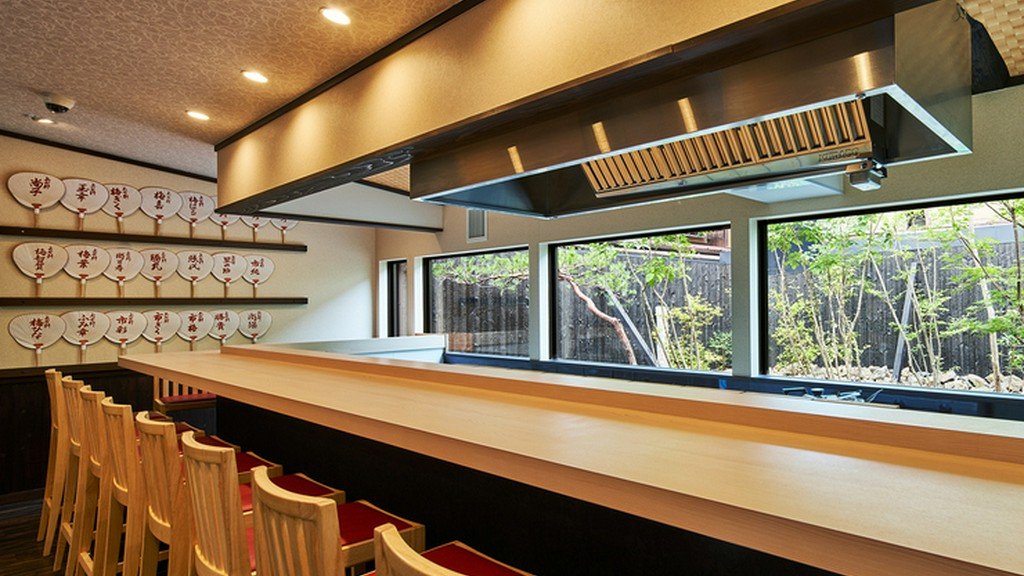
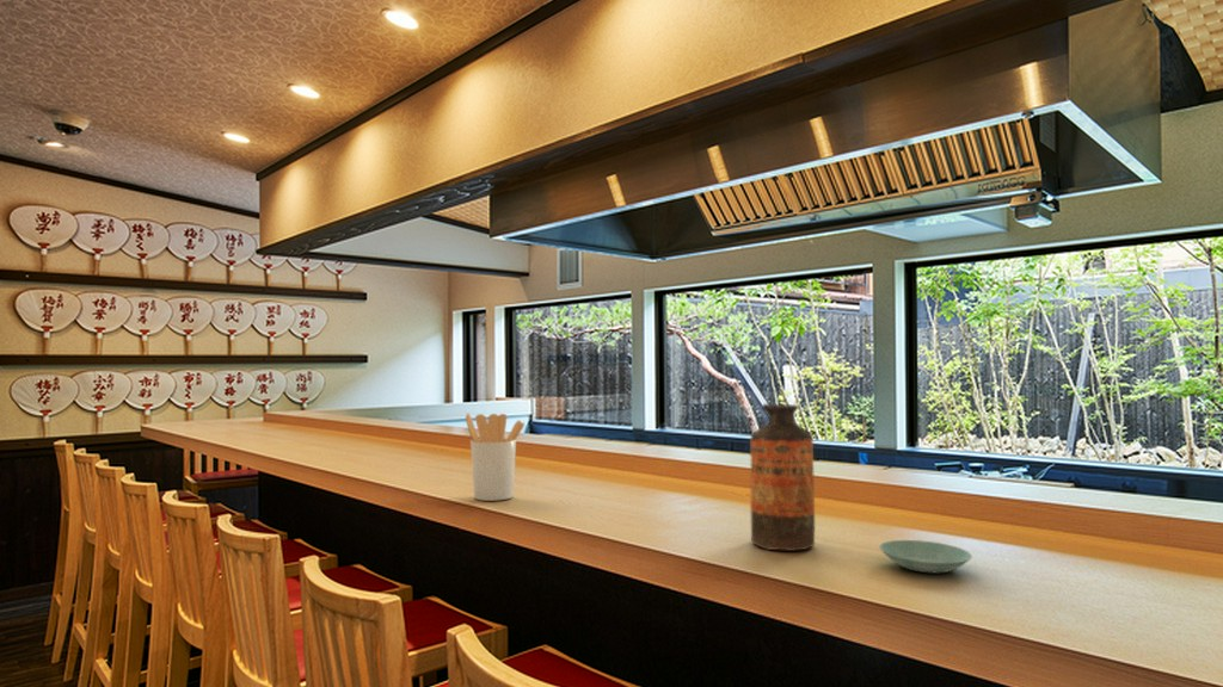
+ bottle (781, 474)
+ saucer (924, 558)
+ utensil holder (492, 453)
